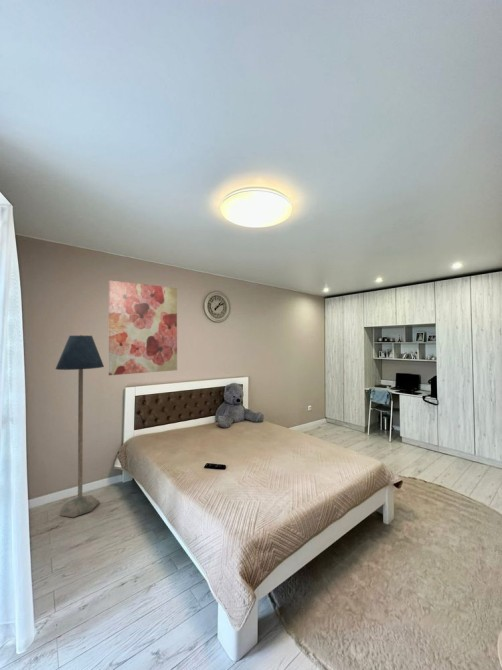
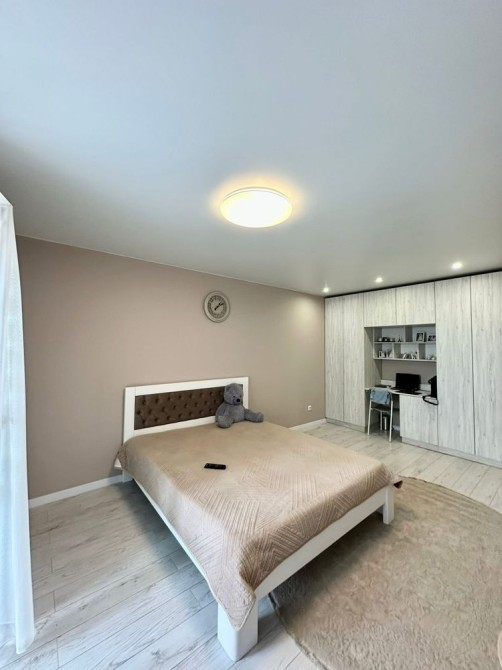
- wall art (145, 328)
- floor lamp (80, 420)
